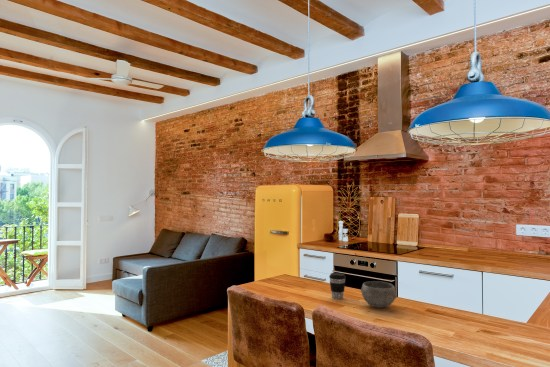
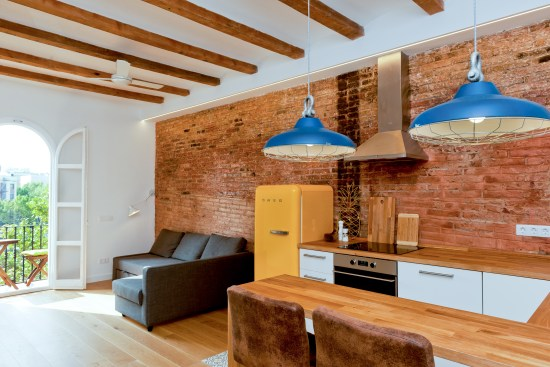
- bowl (378, 295)
- coffee cup (337, 285)
